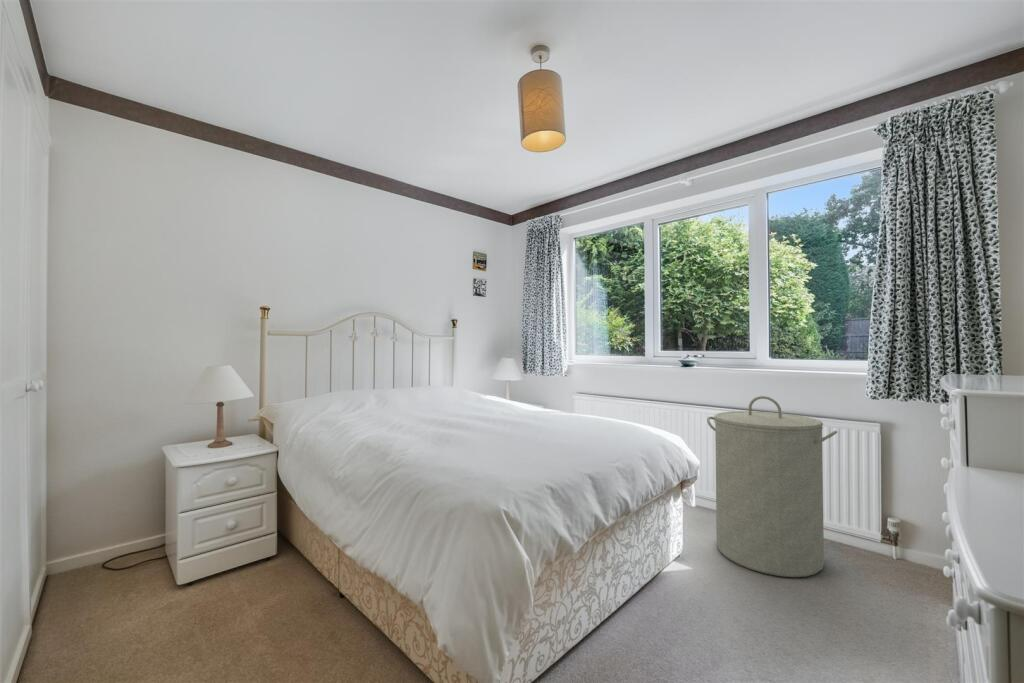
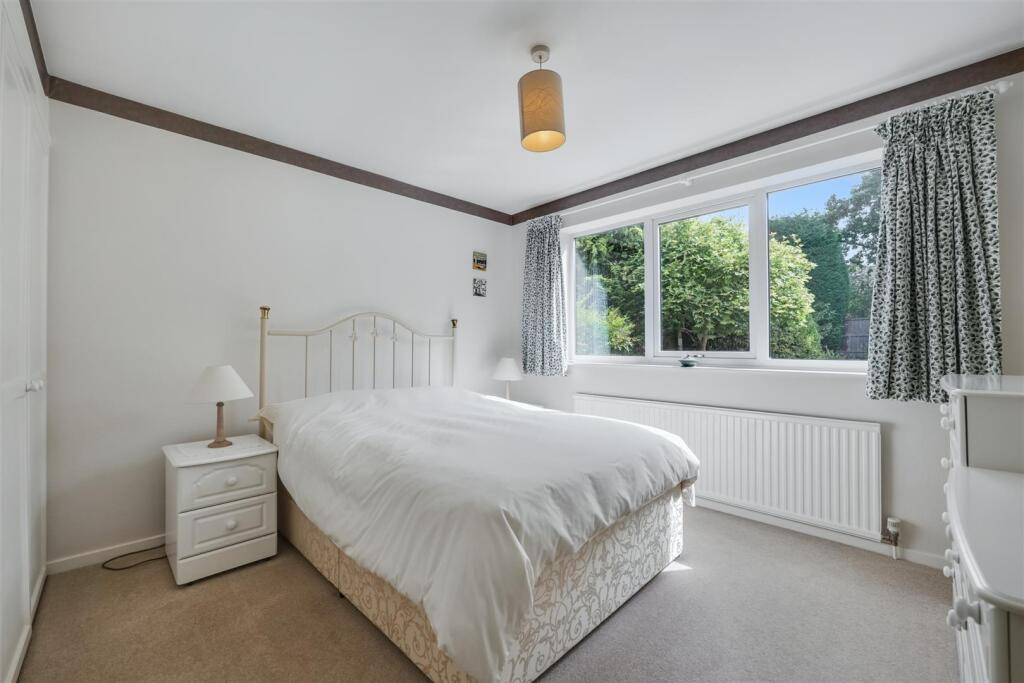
- laundry hamper (766, 475)
